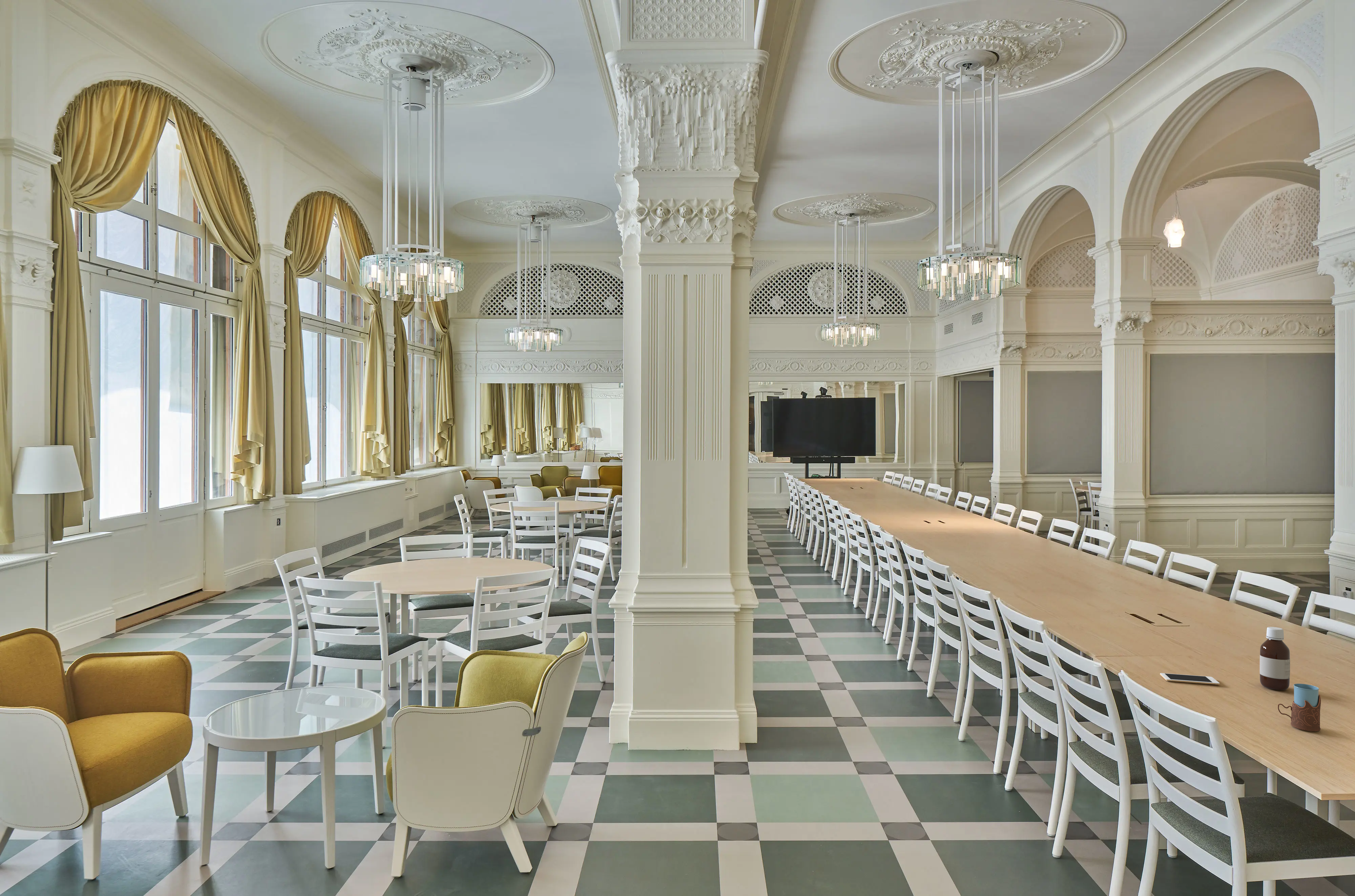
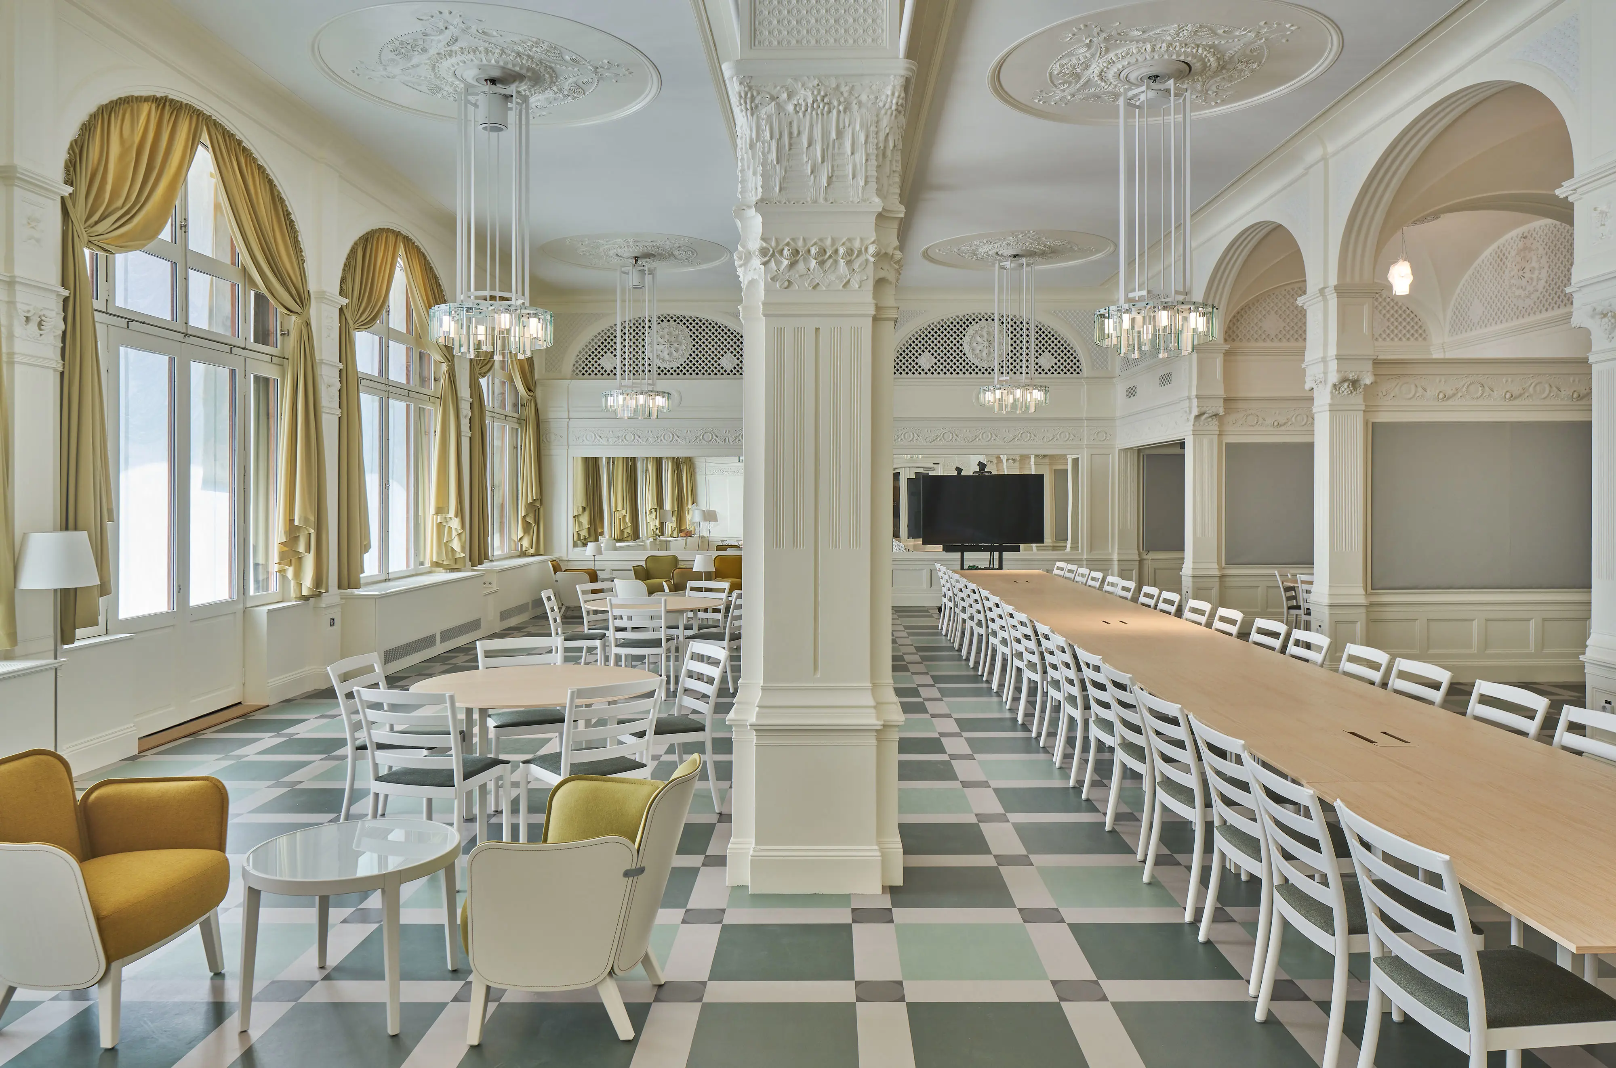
- bottle (1275, 658)
- cell phone (1189, 679)
- drinking glass (1299, 706)
